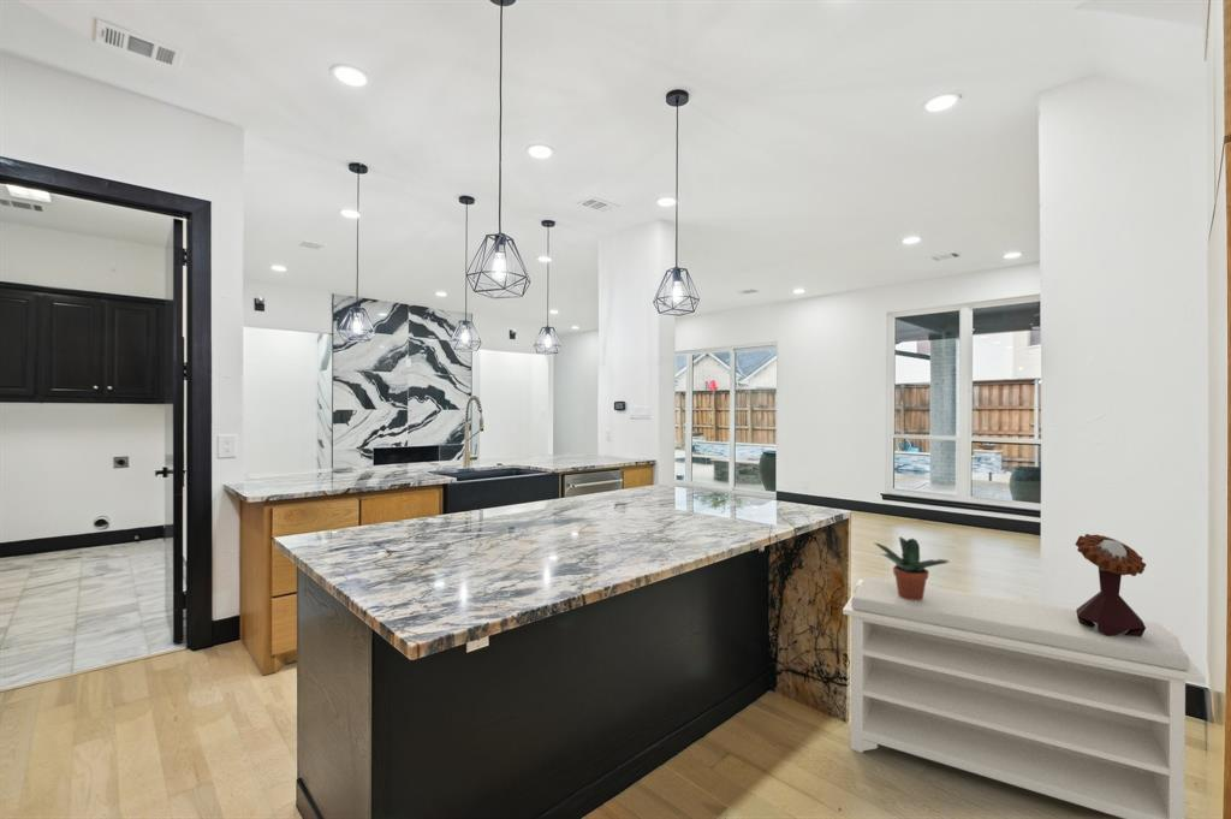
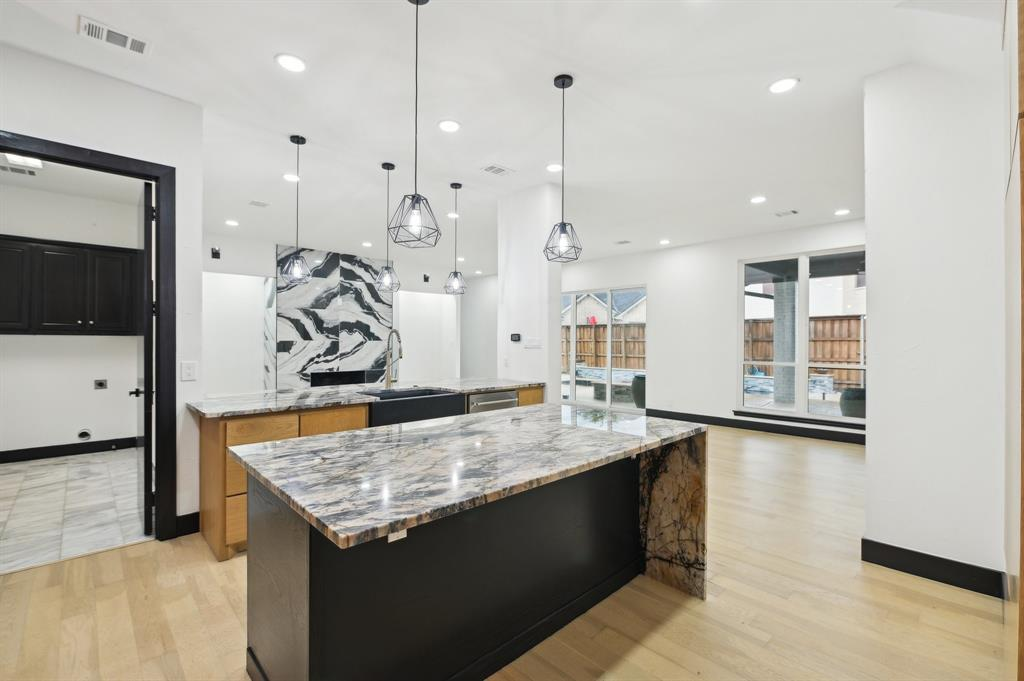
- potted plant (910, 564)
- bench (995, 689)
- mushroom (1110, 583)
